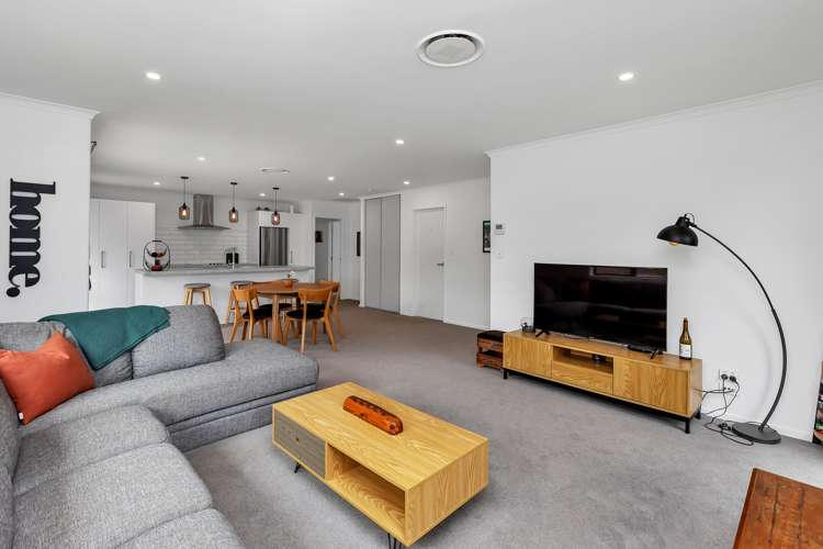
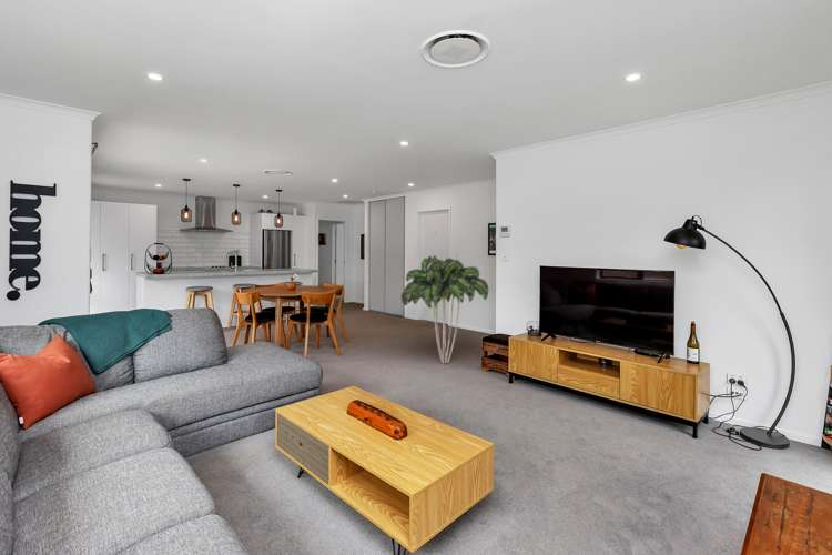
+ indoor plant (444, 309)
